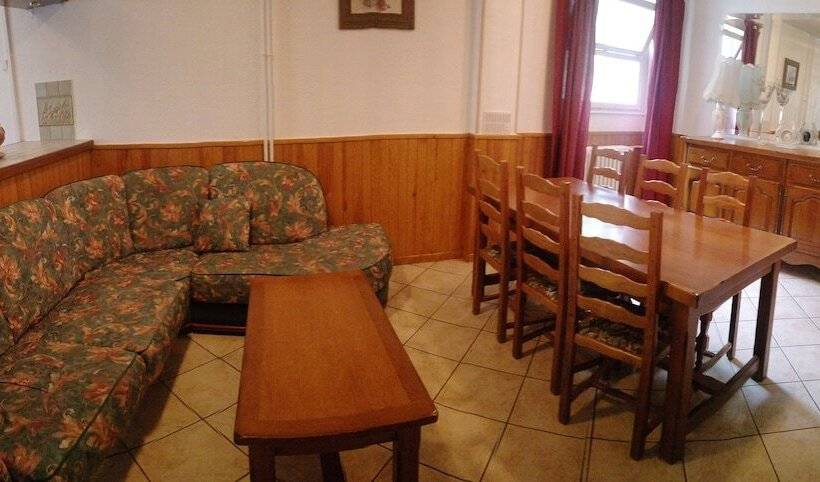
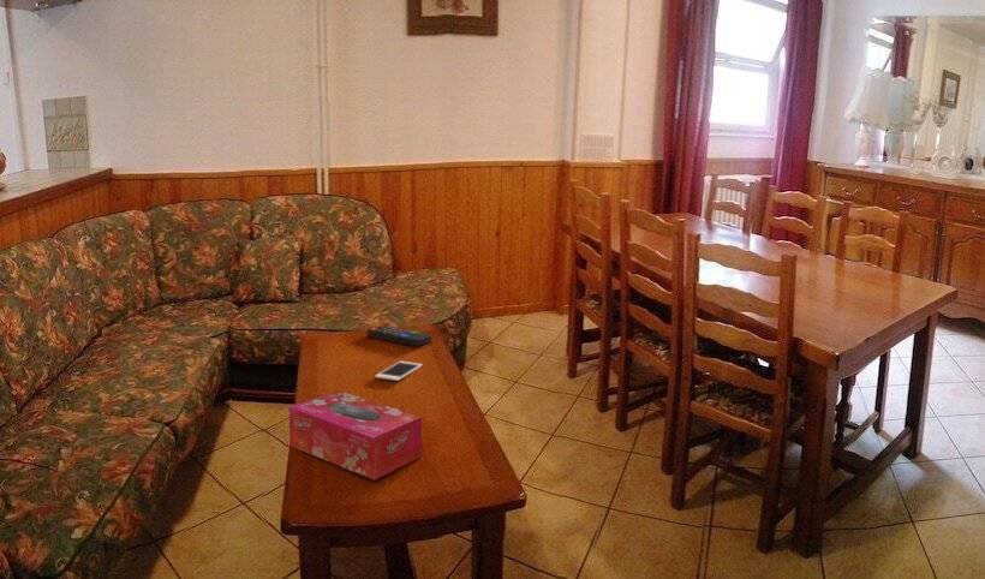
+ cell phone (399, 370)
+ tissue box (354, 431)
+ remote control (399, 334)
